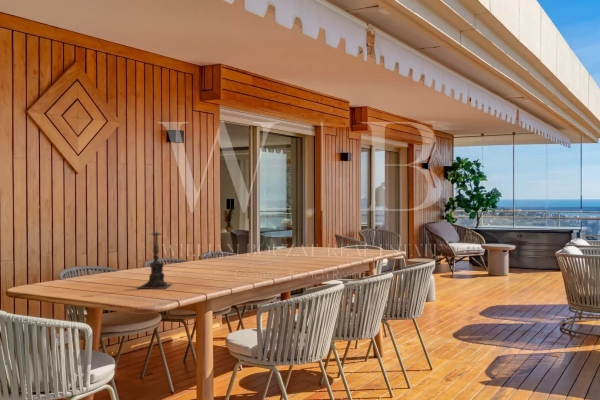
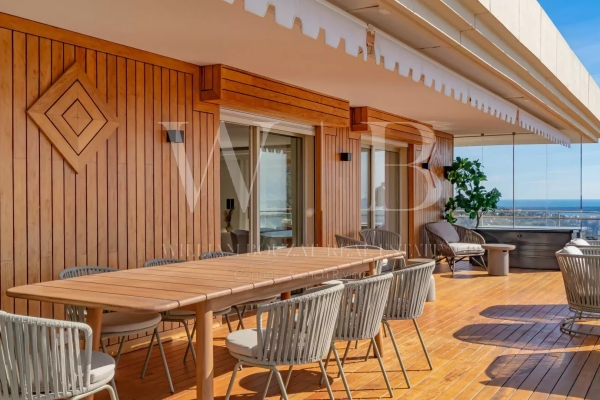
- candle holder (155, 255)
